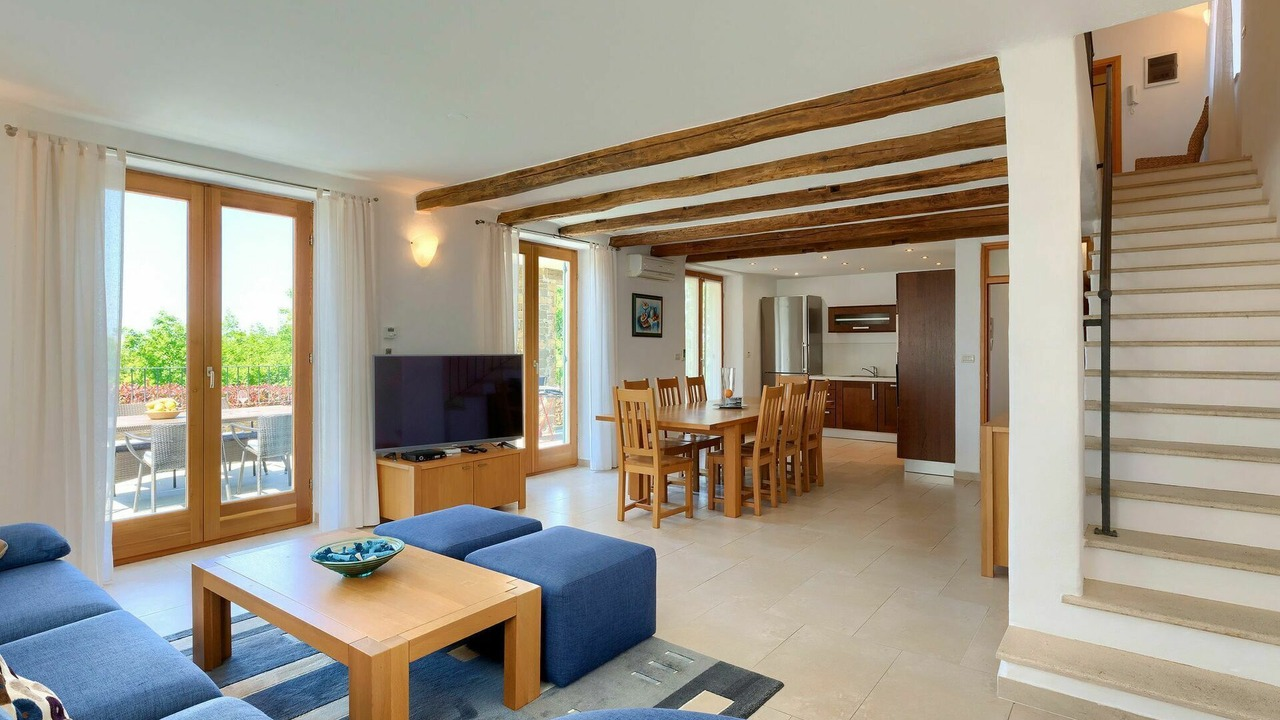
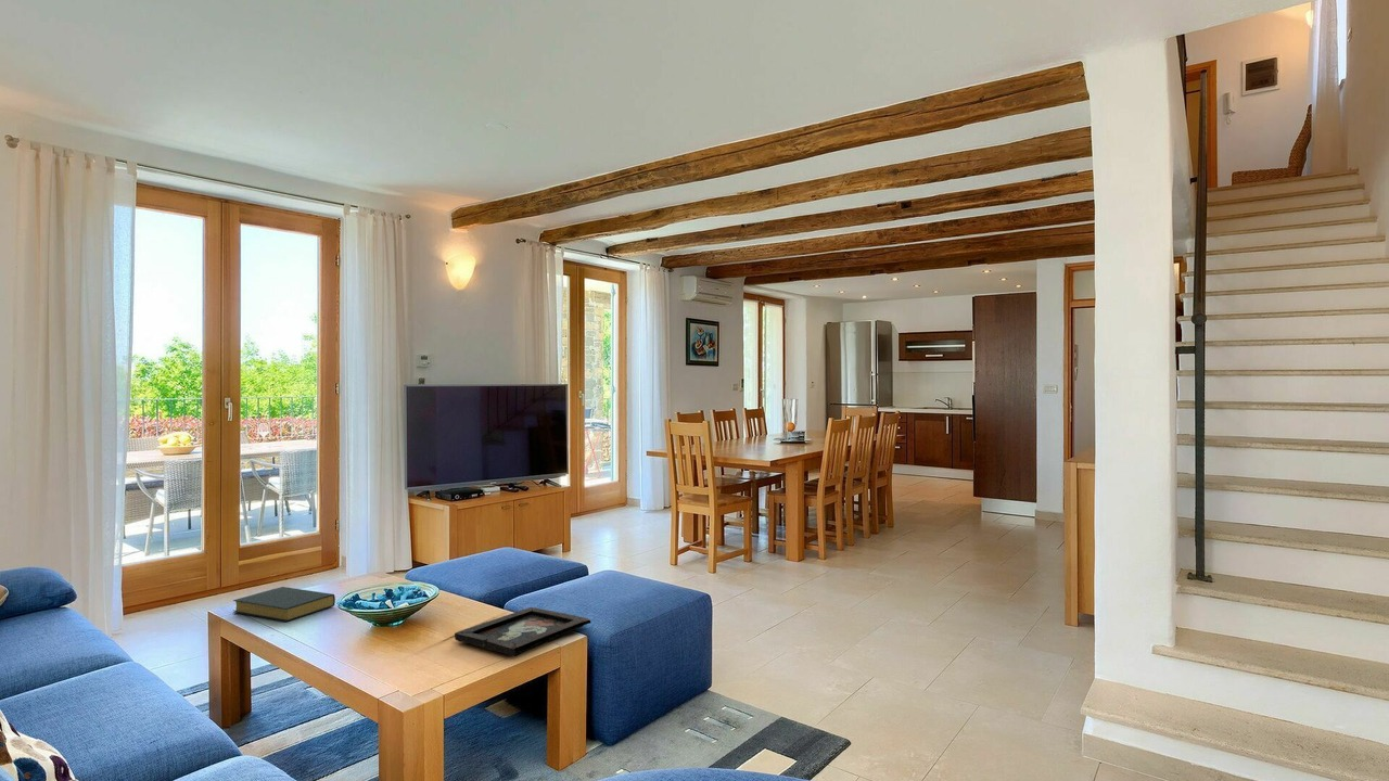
+ decorative tray (524, 629)
+ hardback book (284, 602)
